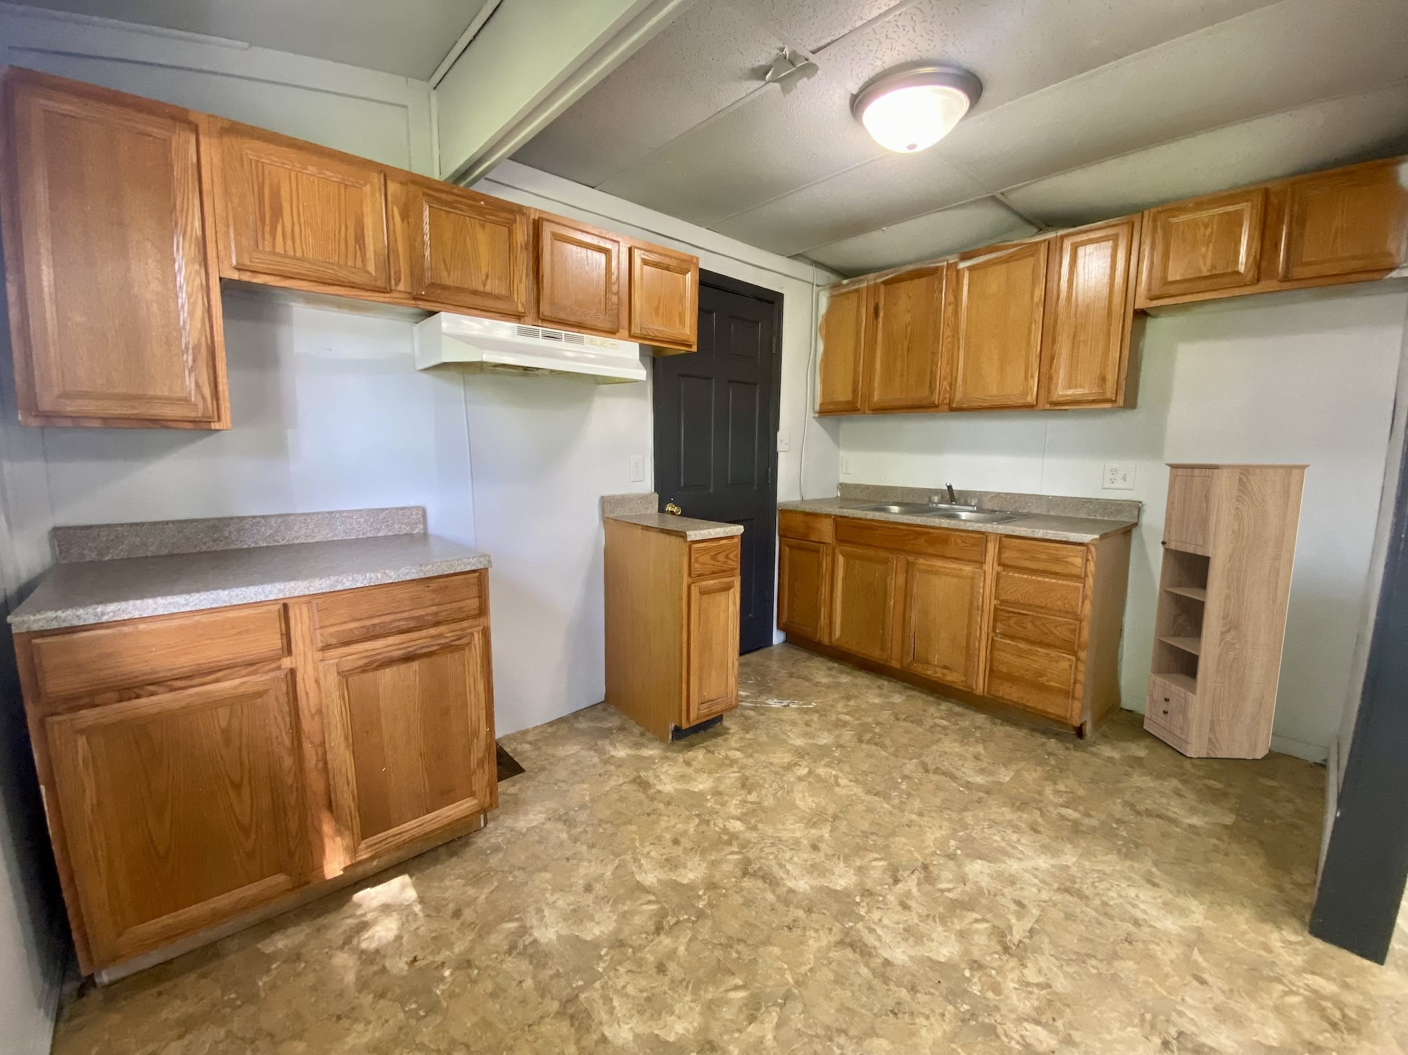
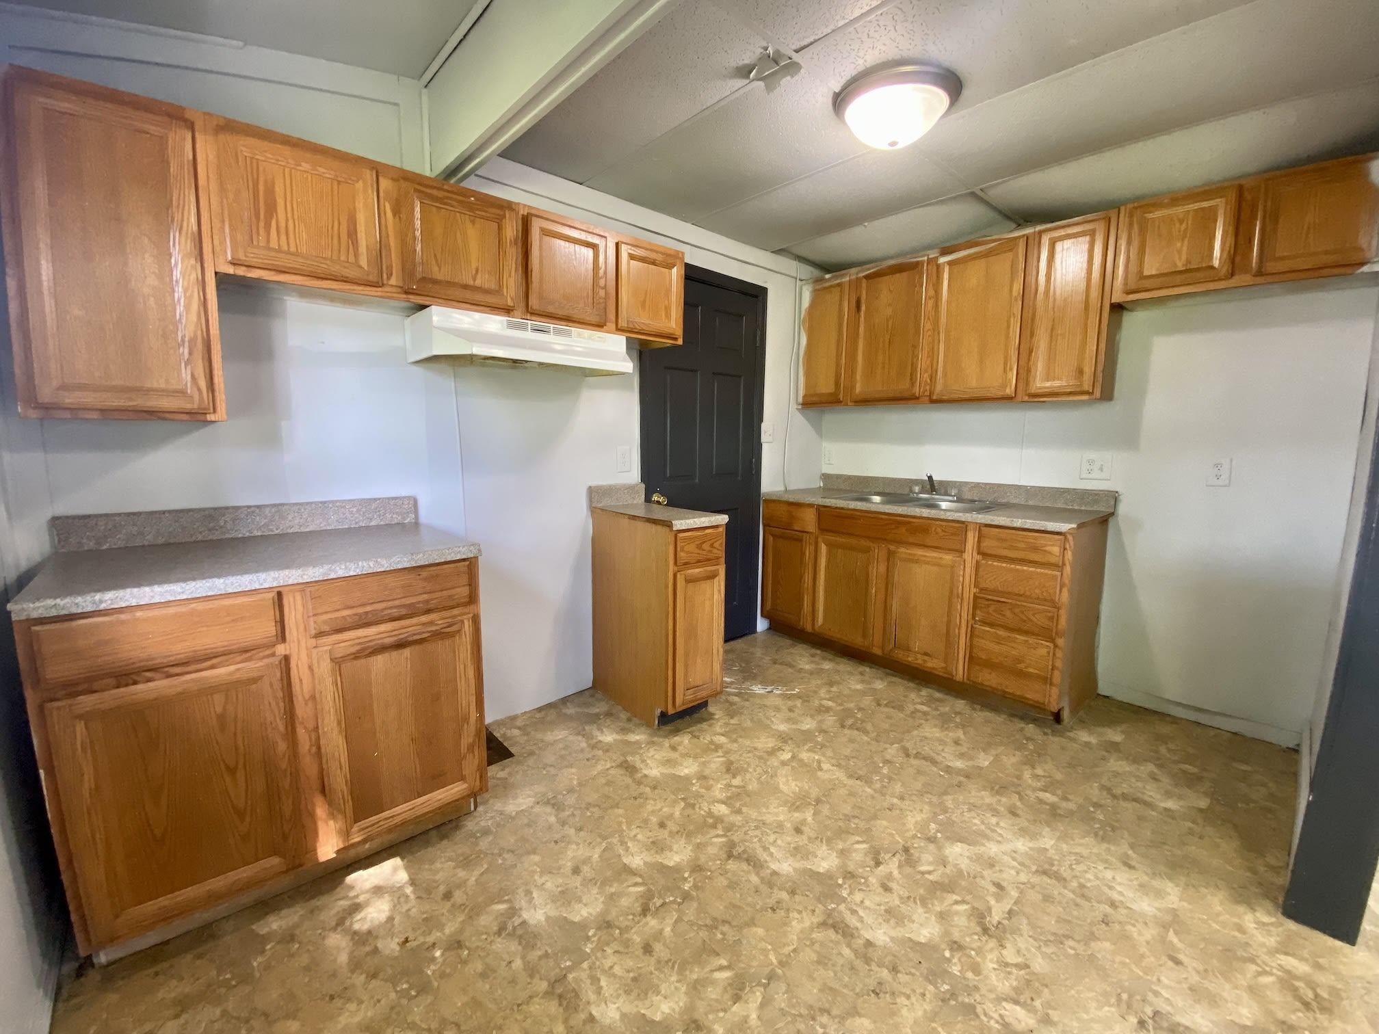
- storage cabinet (1216, 607)
